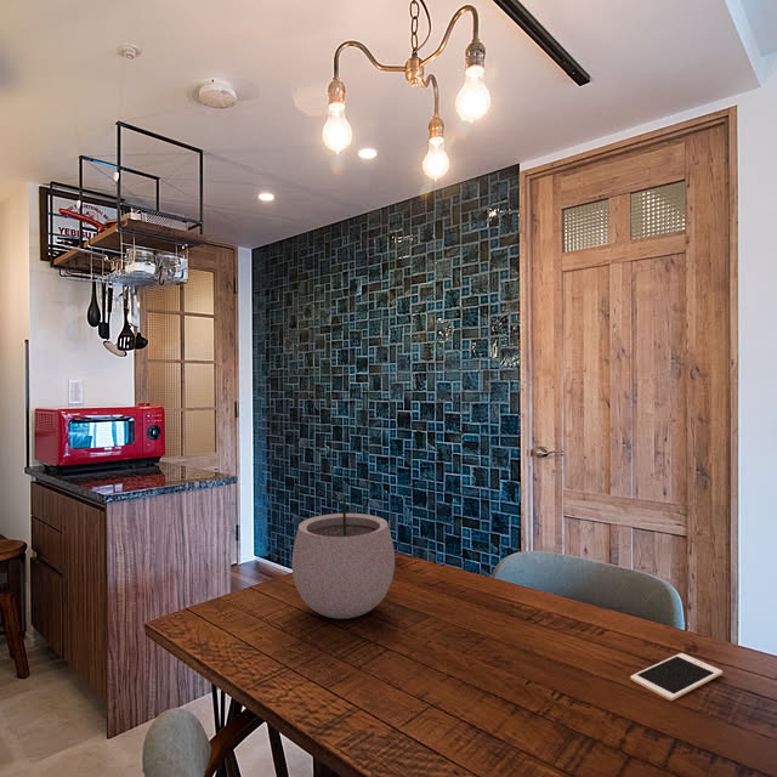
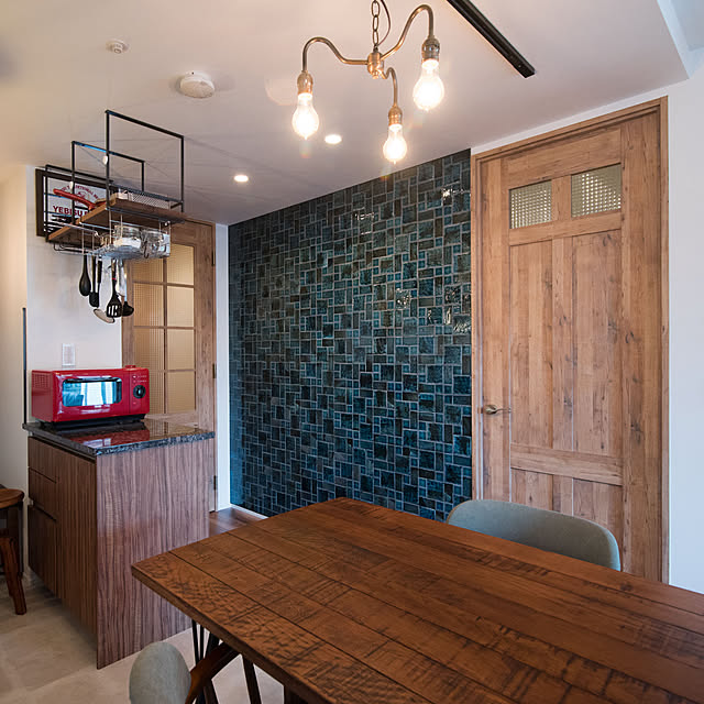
- plant pot (344, 548)
- cell phone (676, 675)
